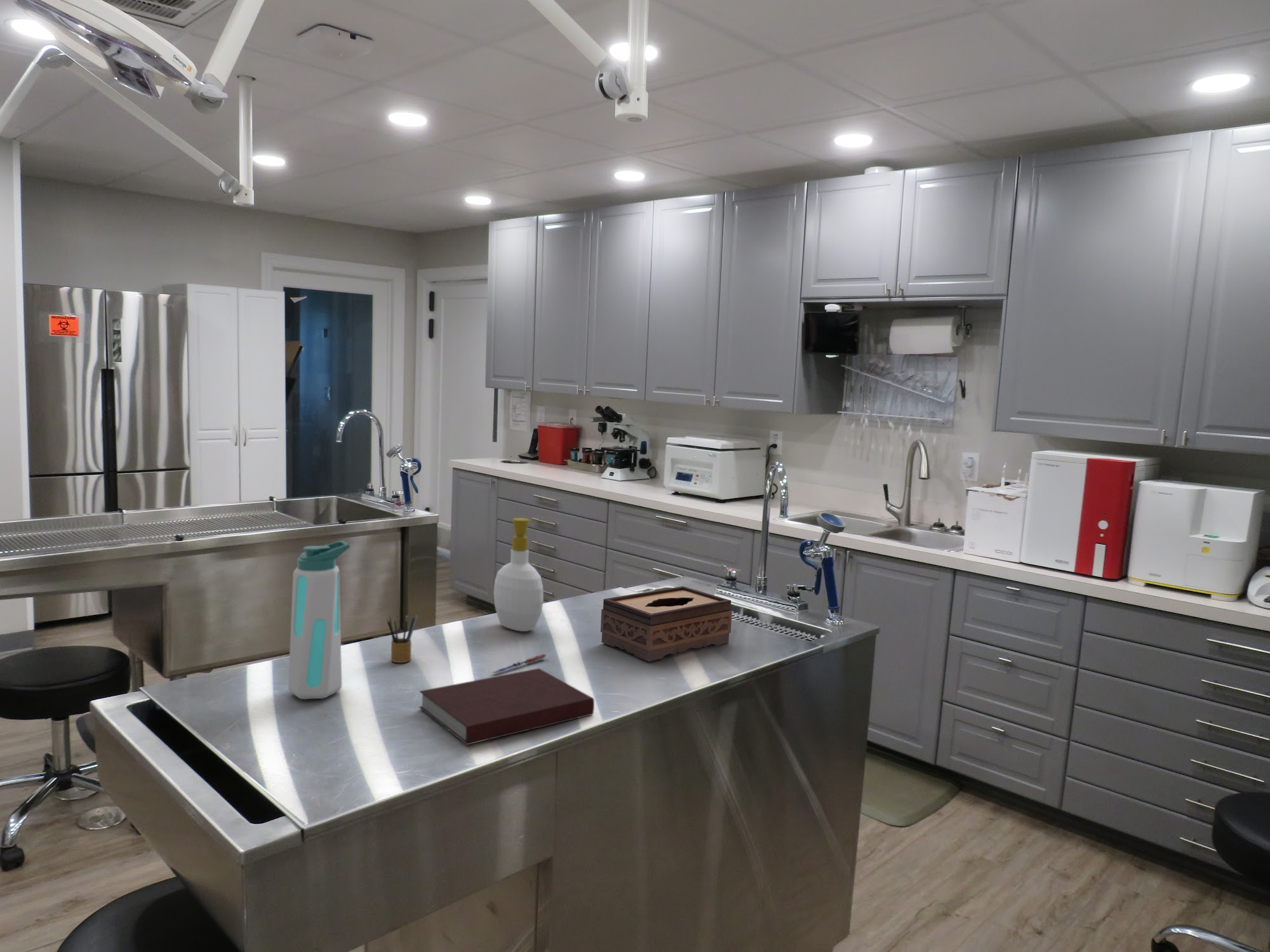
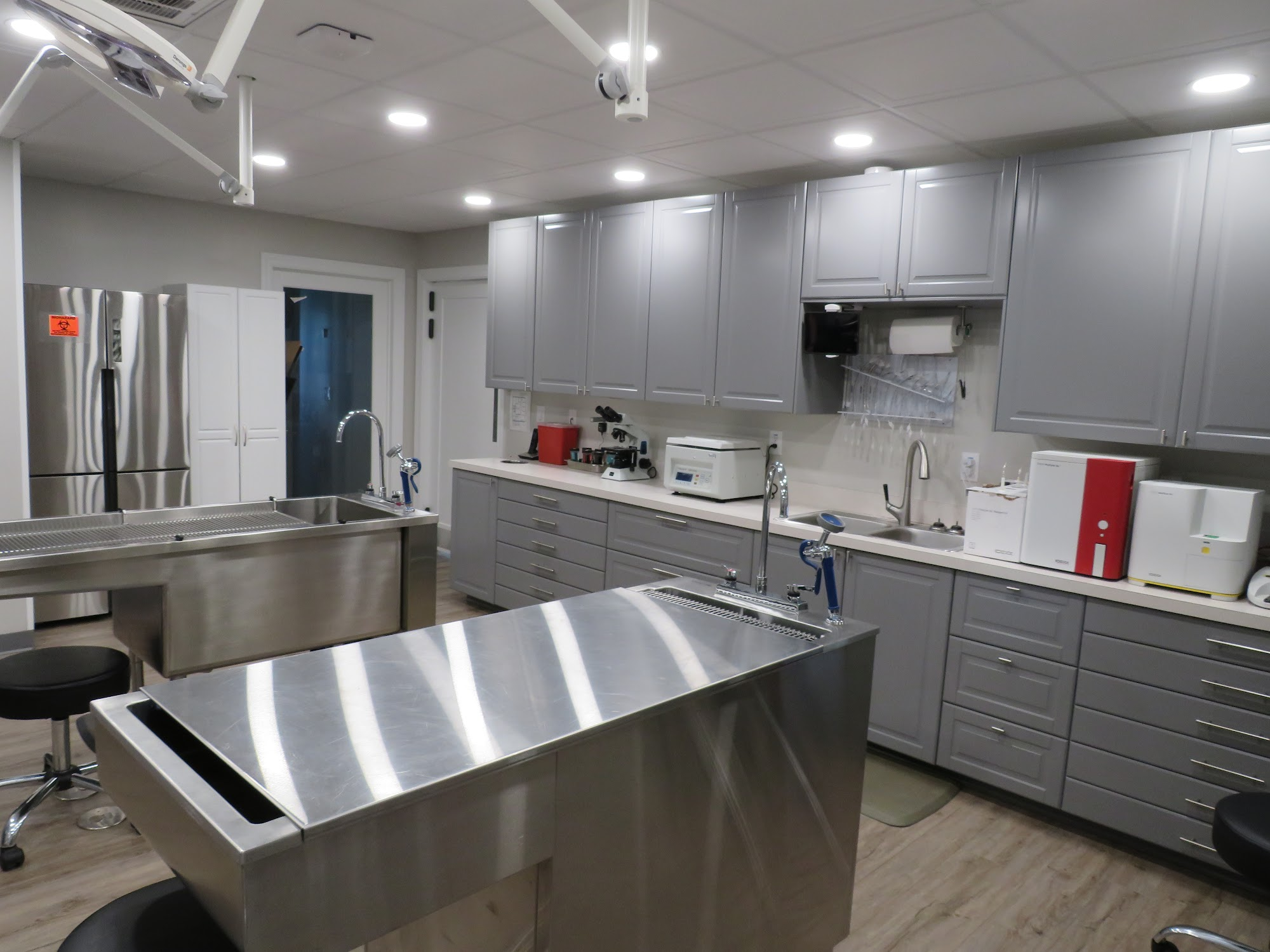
- notebook (507, 703)
- pen (519, 663)
- water bottle (319, 618)
- soap bottle (520, 573)
- tissue box (667, 621)
- pencil box (401, 638)
